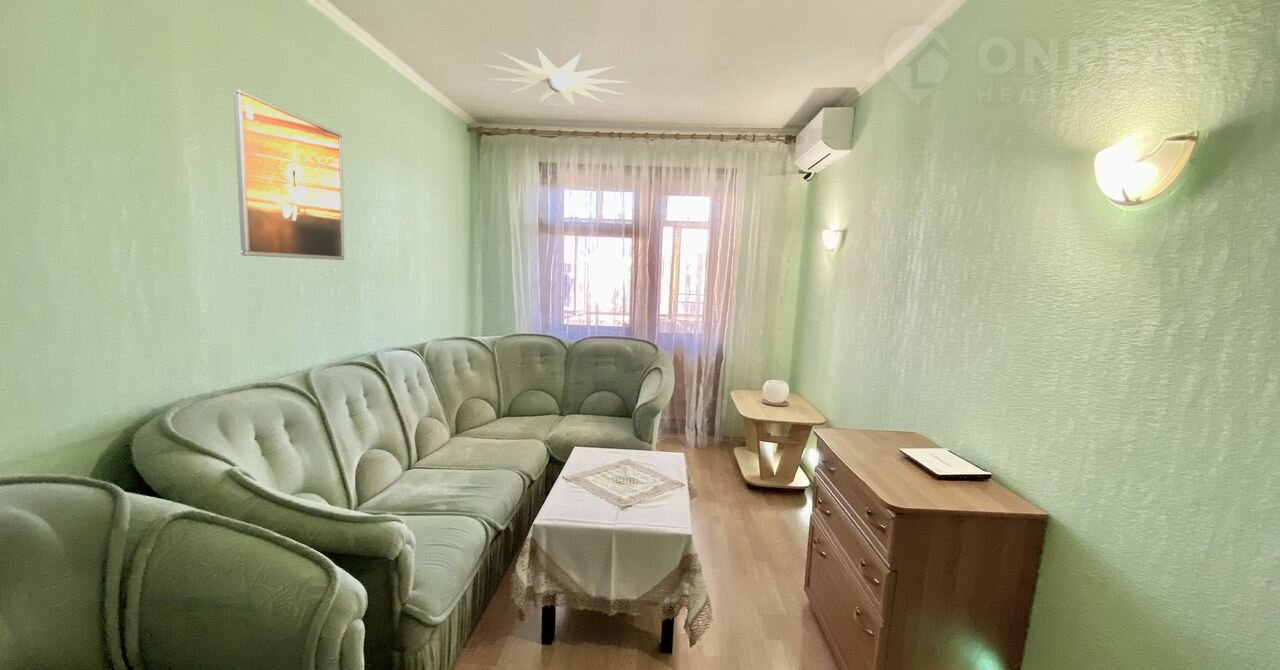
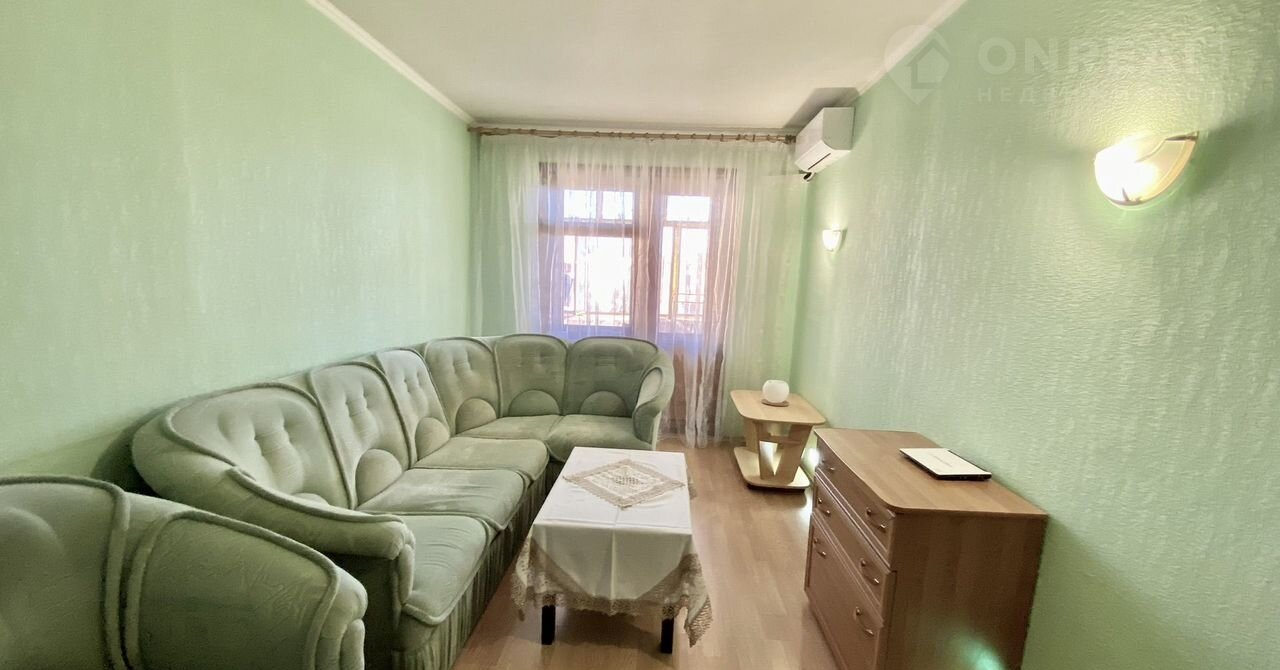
- ceiling light (558, 80)
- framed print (297, 187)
